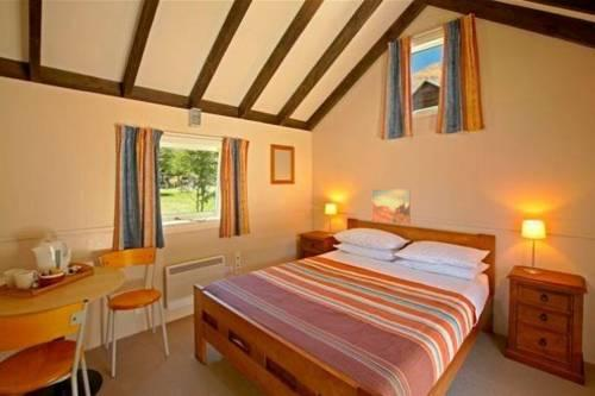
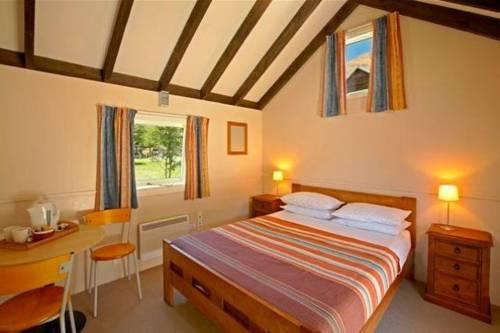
- wall art (389, 206)
